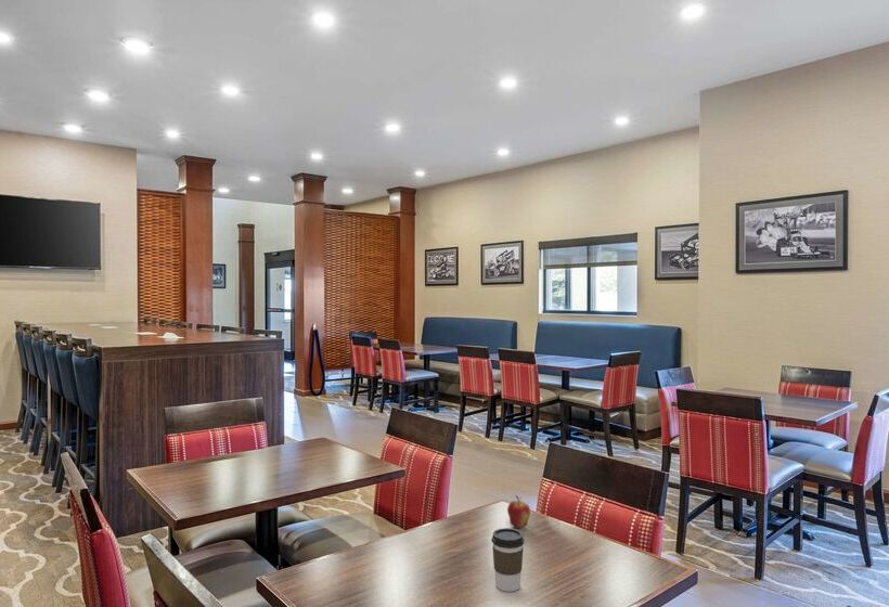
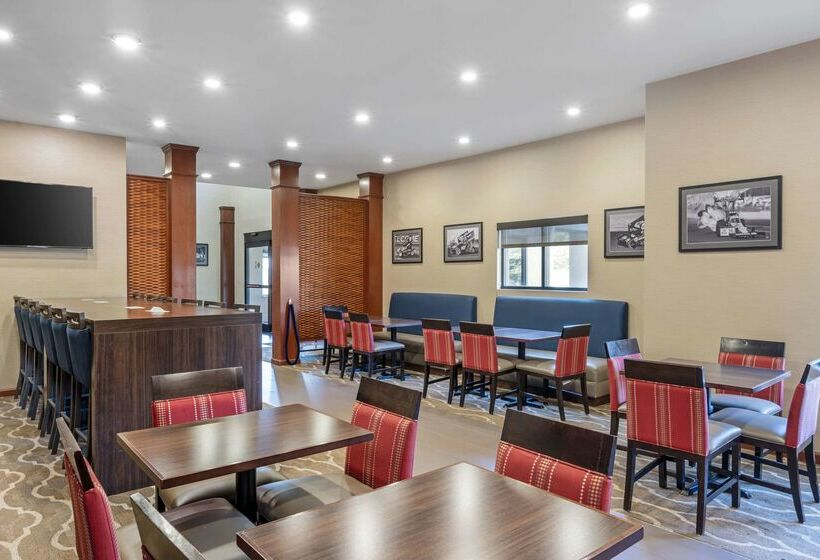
- fruit (518, 509)
- coffee cup (507, 559)
